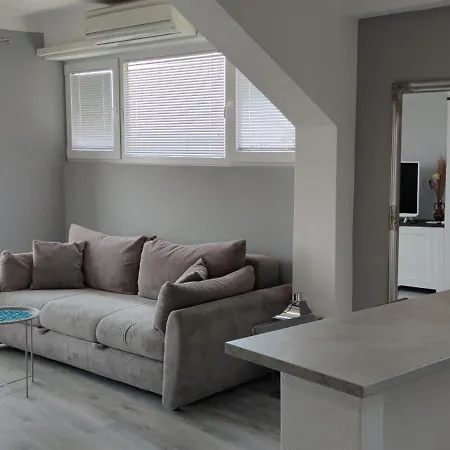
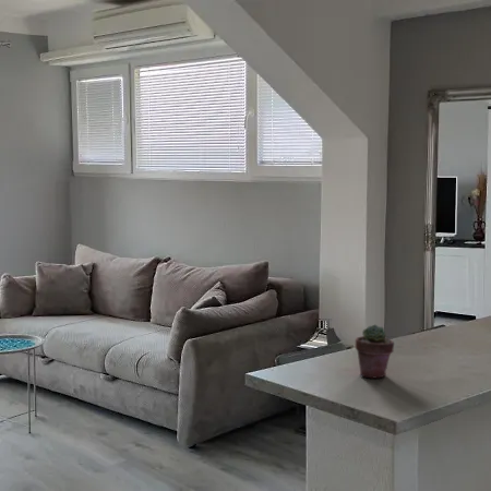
+ potted succulent (373, 349)
